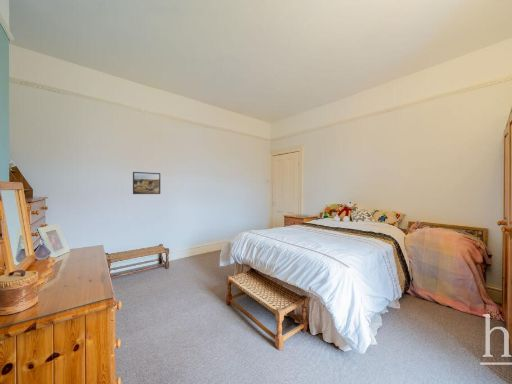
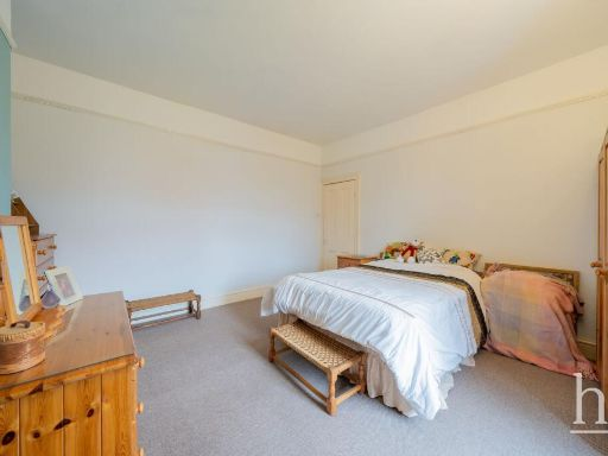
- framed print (147, 183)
